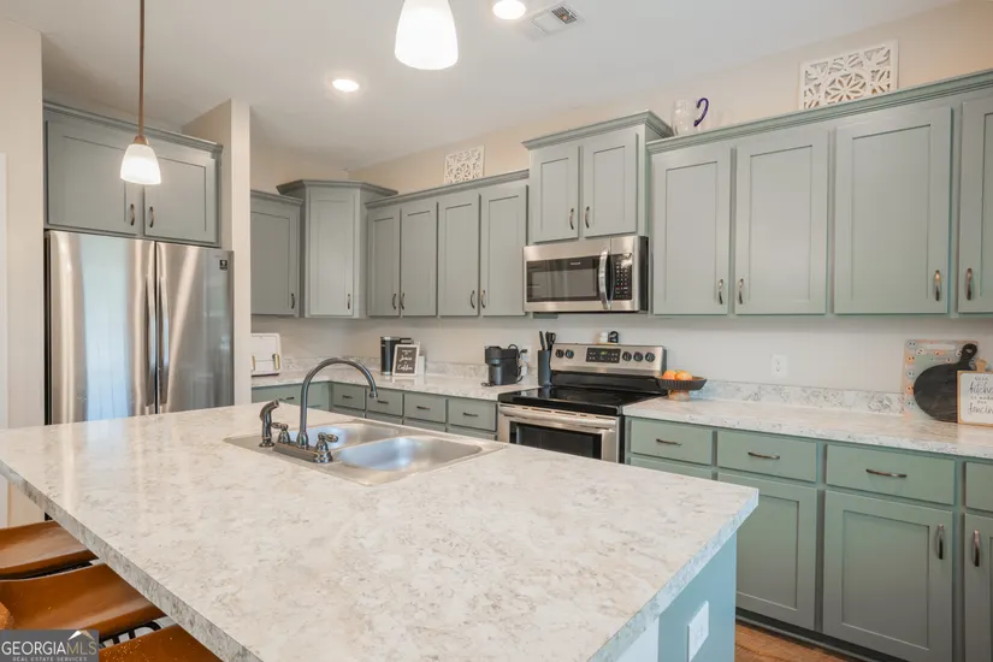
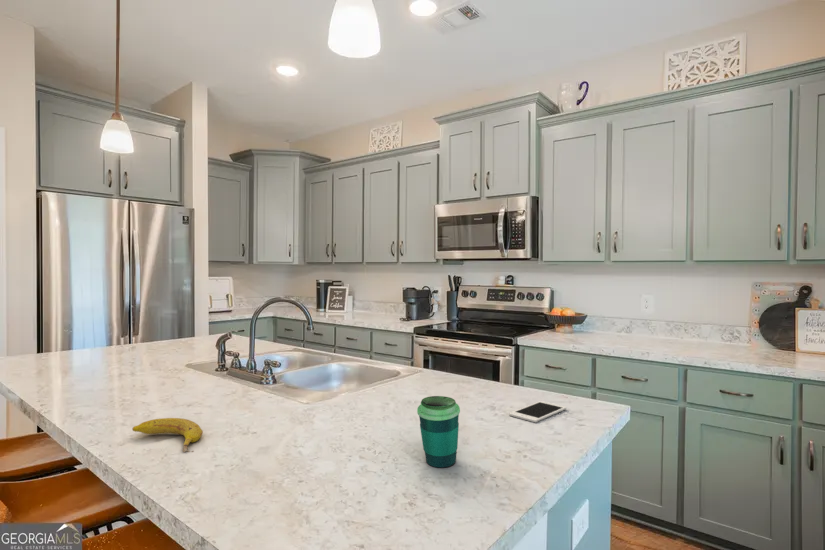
+ fruit (172, 431)
+ cup (438, 432)
+ cell phone (538, 411)
